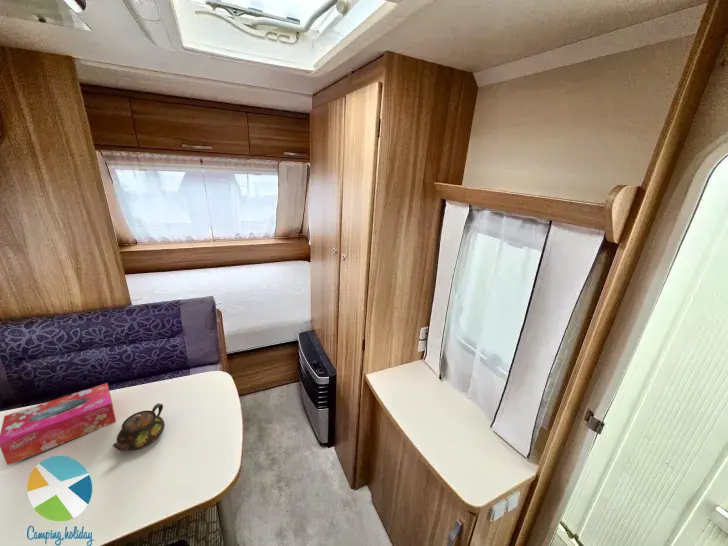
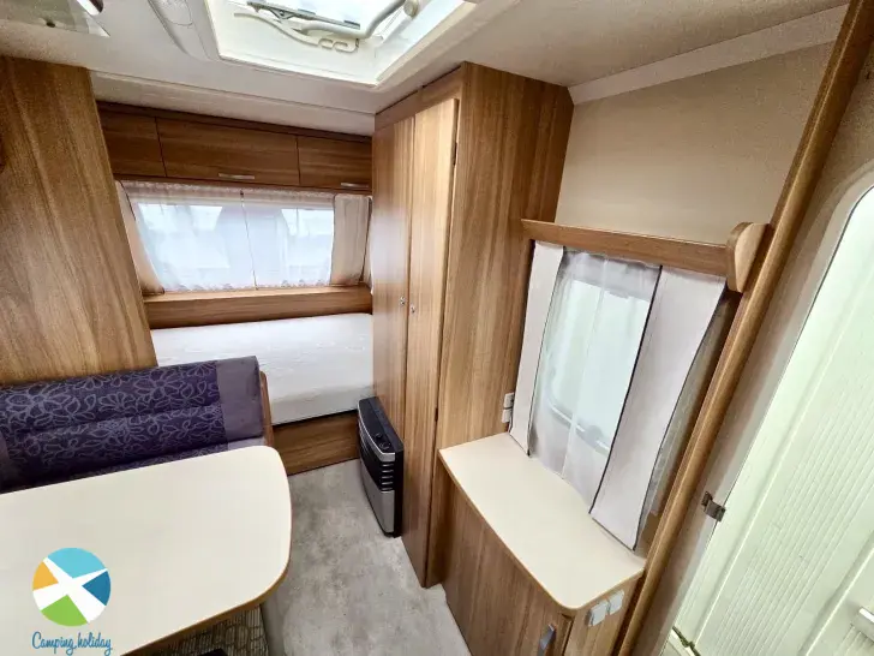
- teapot (140, 427)
- tissue box (63, 419)
